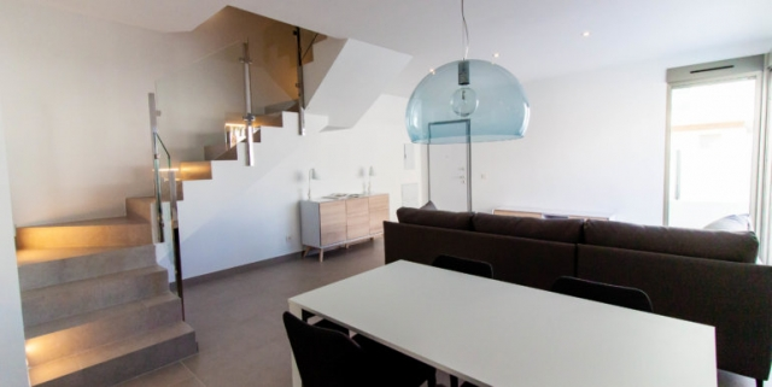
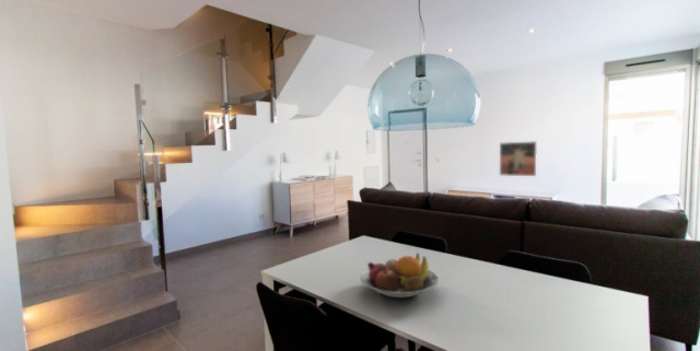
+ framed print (517, 159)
+ fruit bowl (398, 273)
